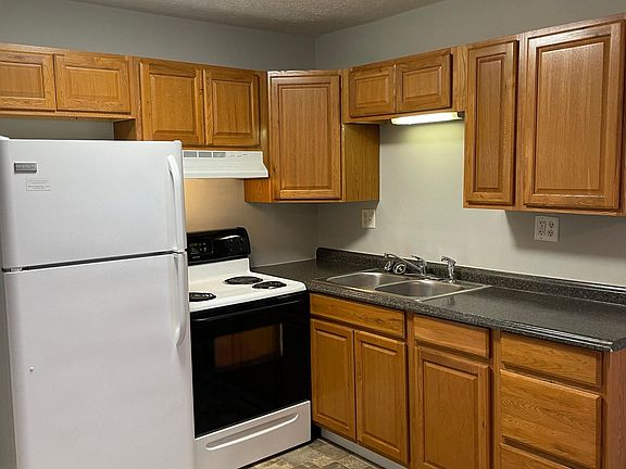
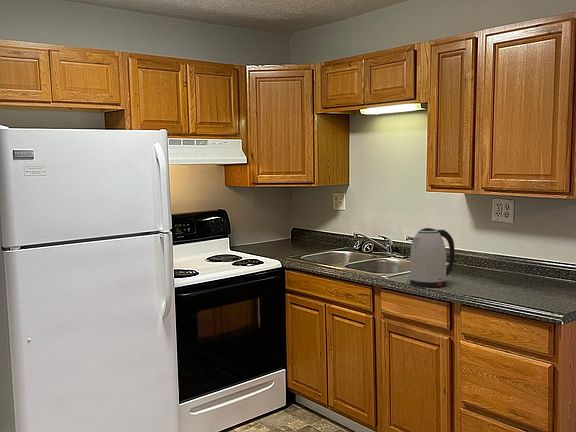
+ kettle (433, 255)
